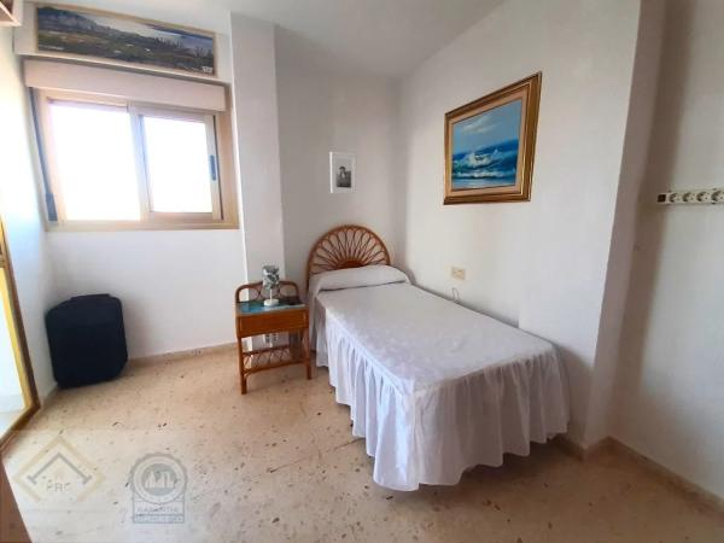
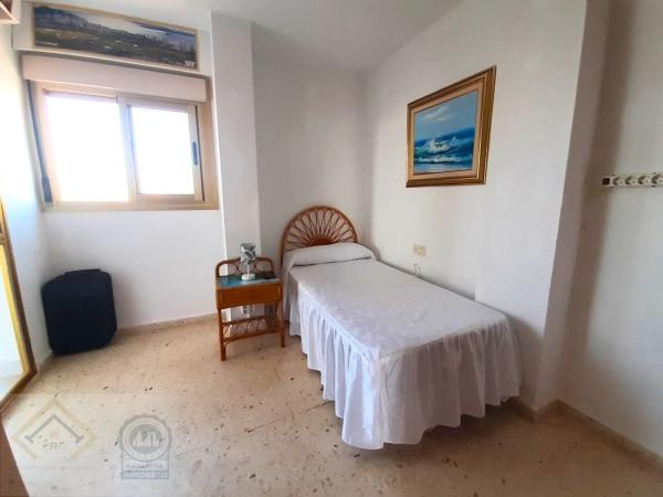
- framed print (343, 173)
